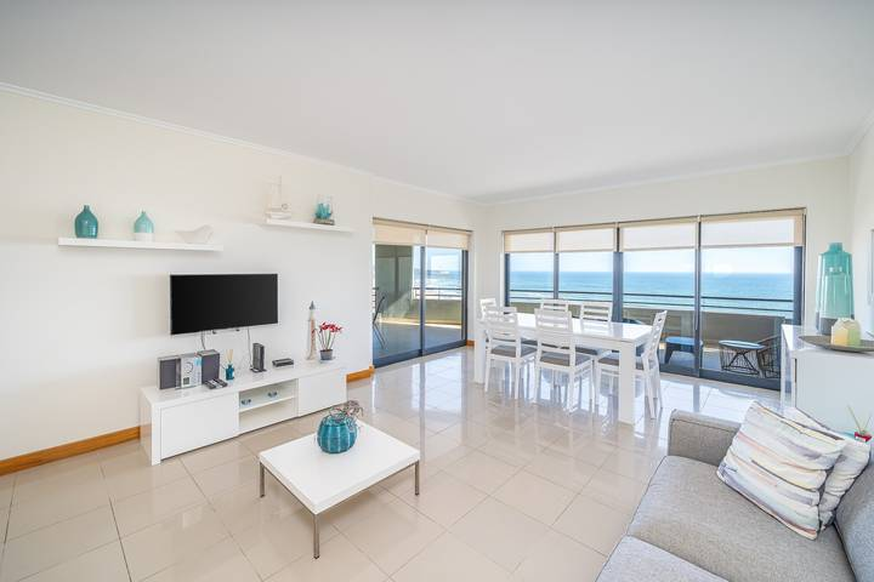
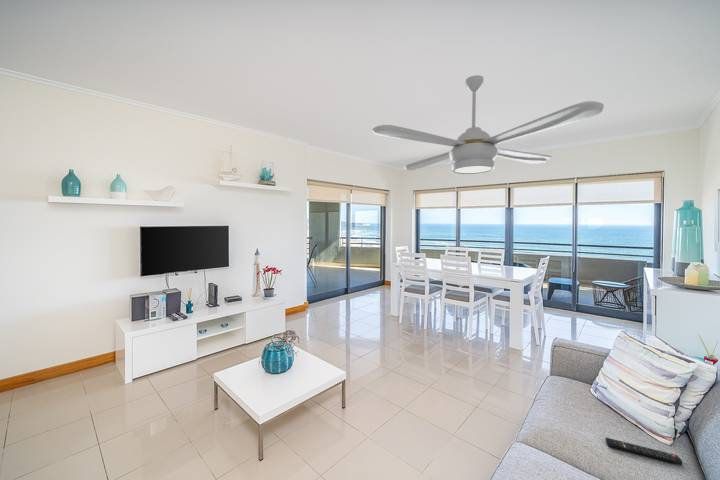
+ ceiling fan (473, 125)
+ remote control (642, 451)
